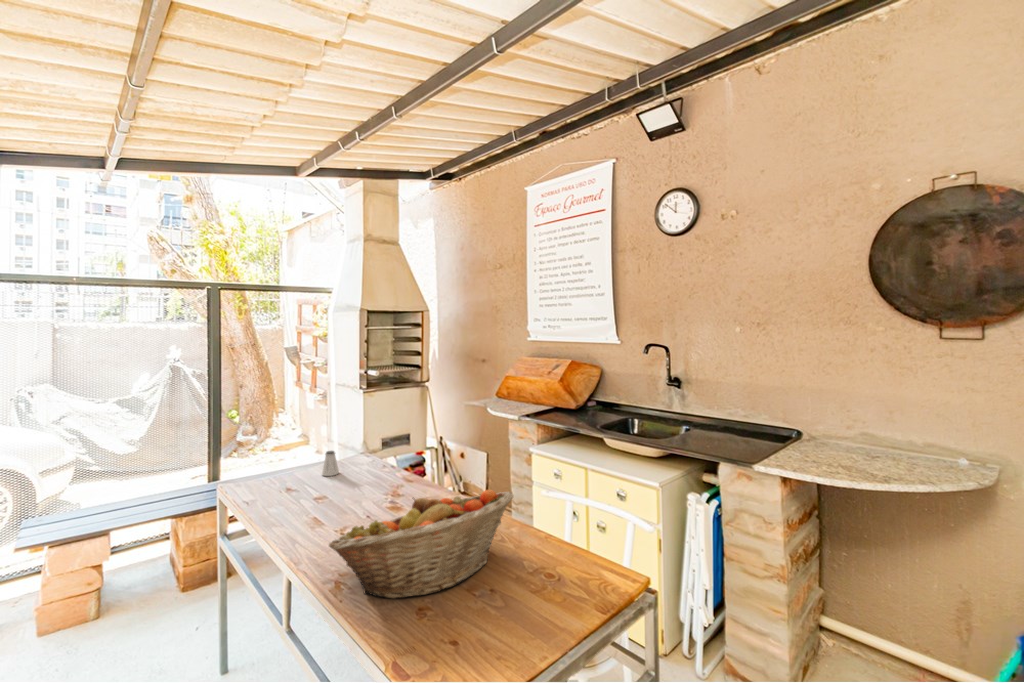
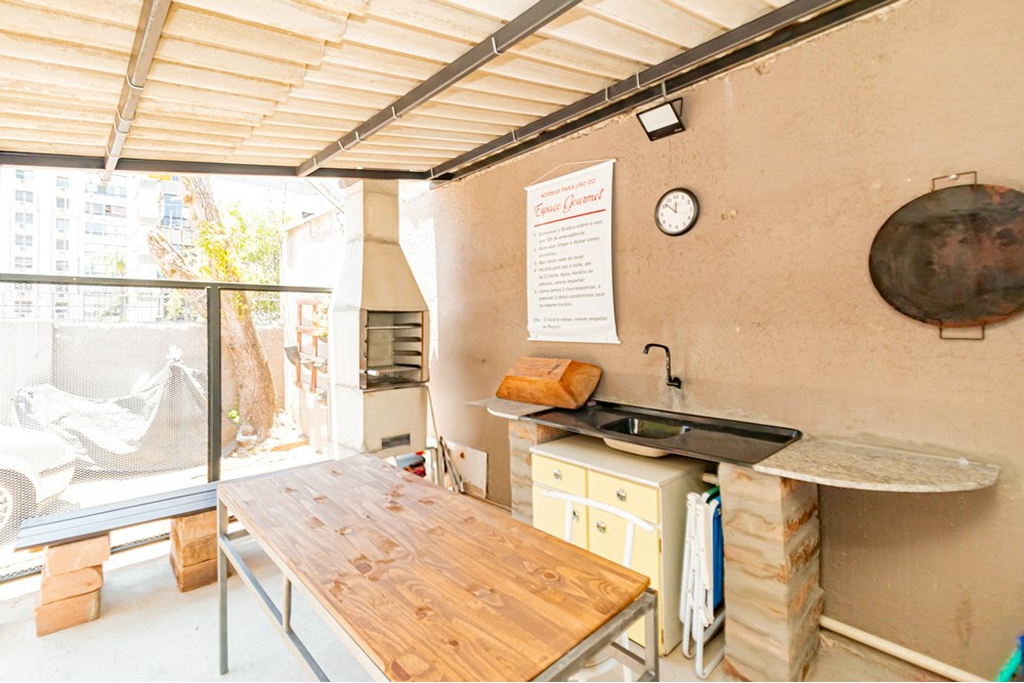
- saltshaker (330, 462)
- fruit basket (428, 531)
